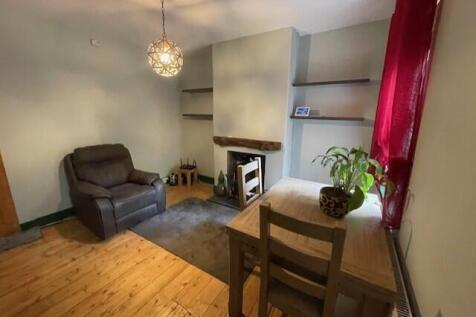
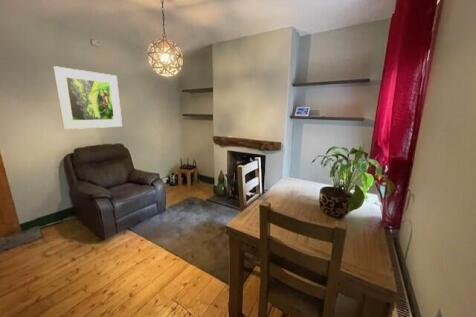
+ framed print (92, 100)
